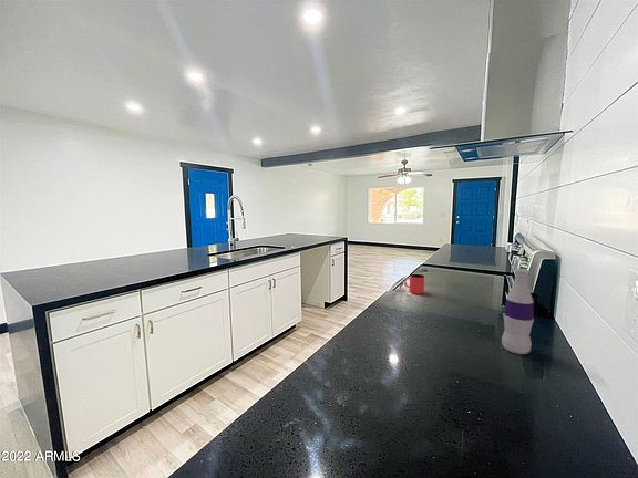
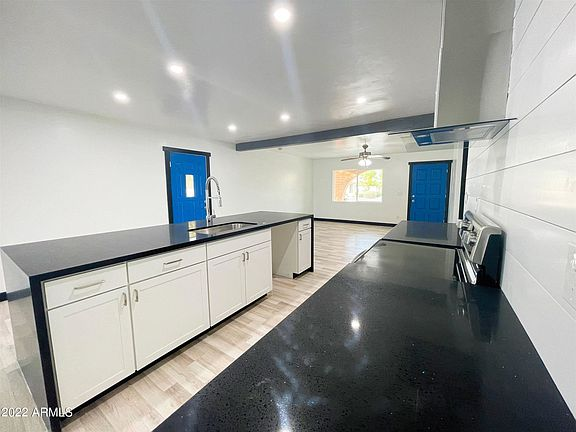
- cup (413, 283)
- bottle (518, 310)
